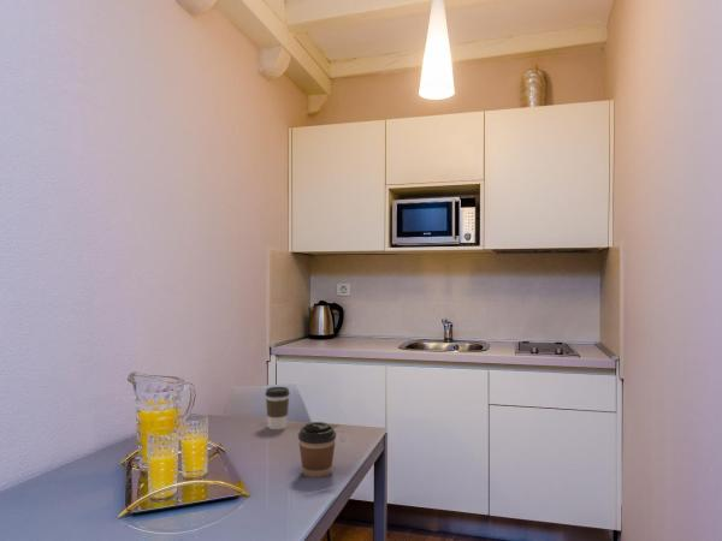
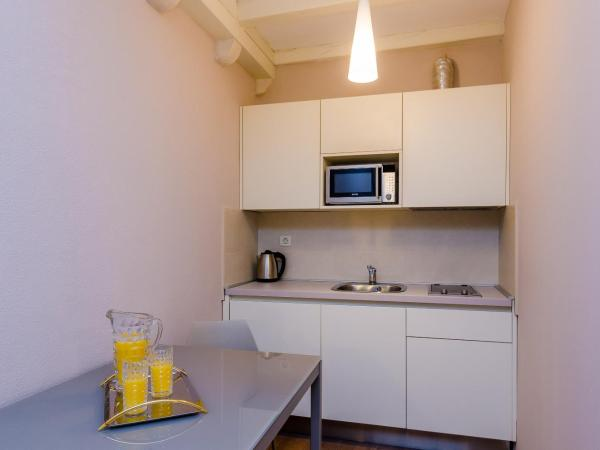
- coffee cup (316, 446)
- coffee cup (277, 408)
